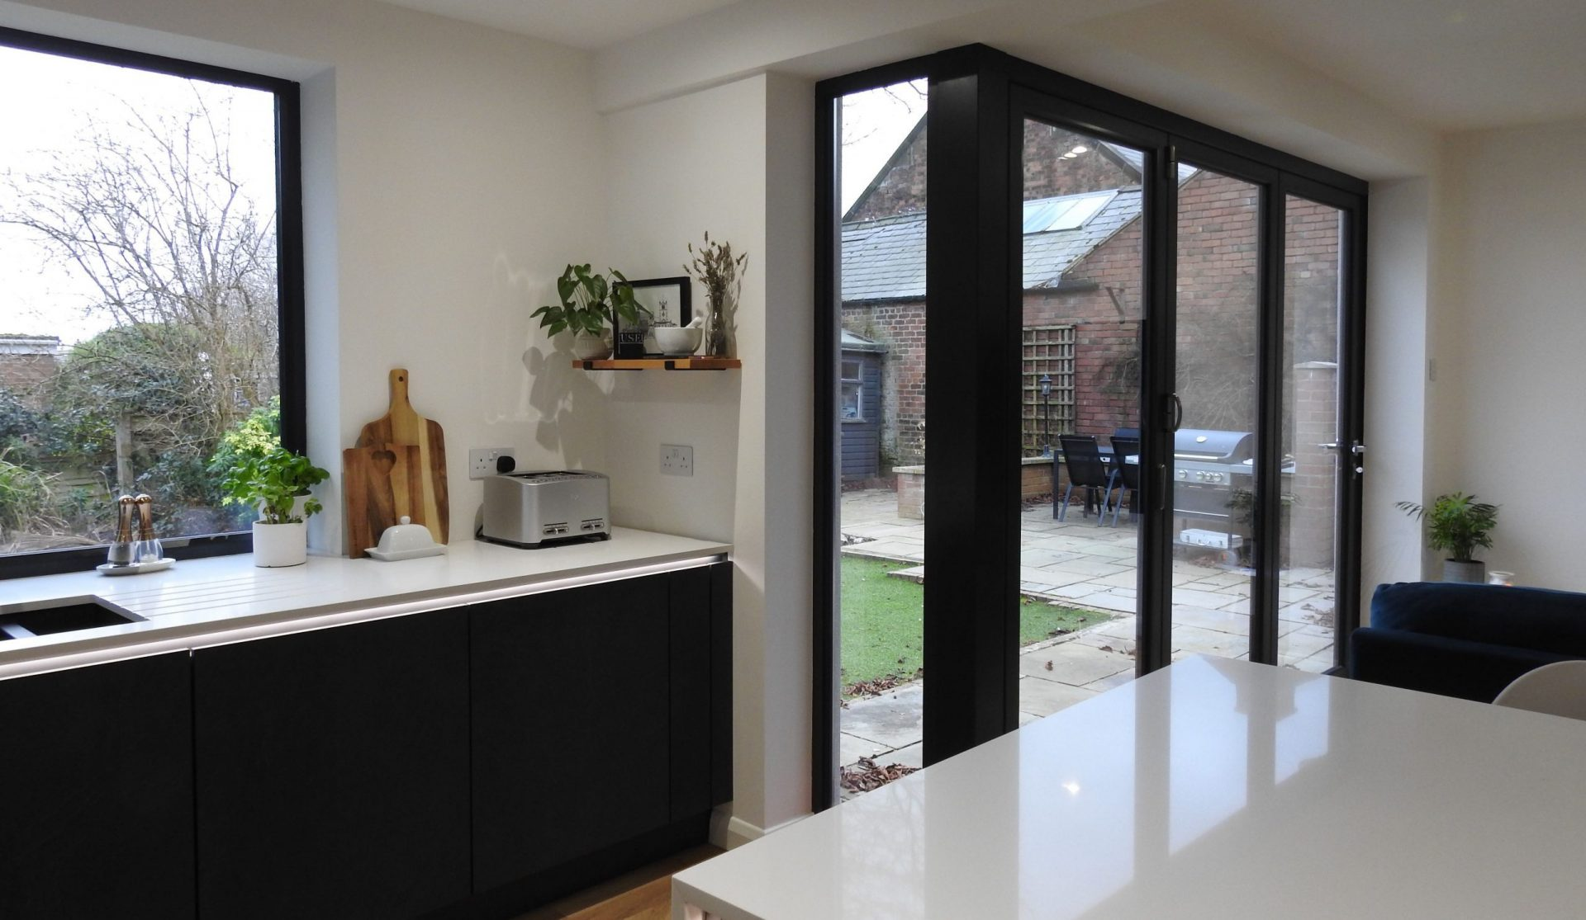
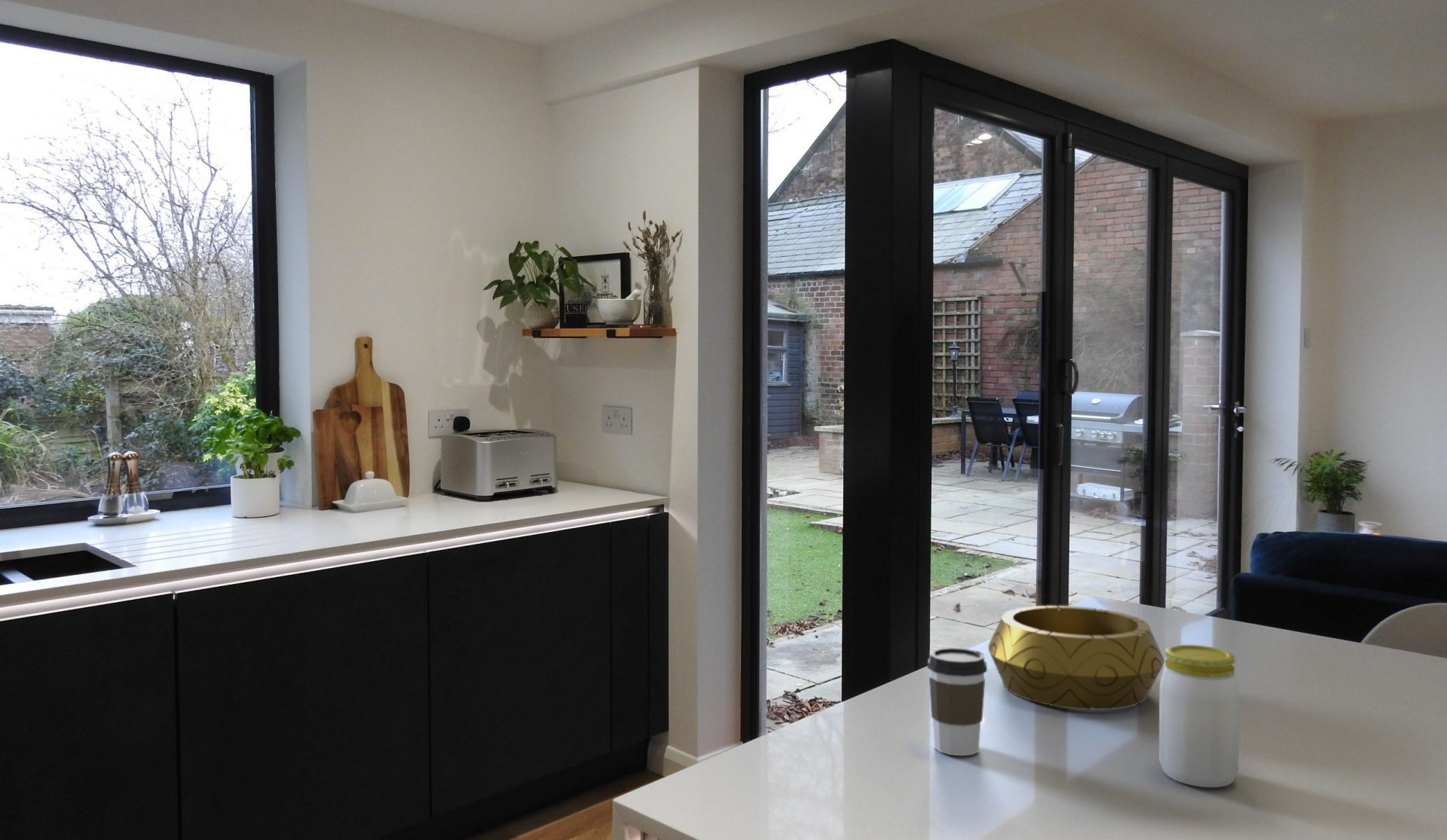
+ jar (1198, 713)
+ coffee cup (956, 701)
+ decorative bowl (1073, 654)
